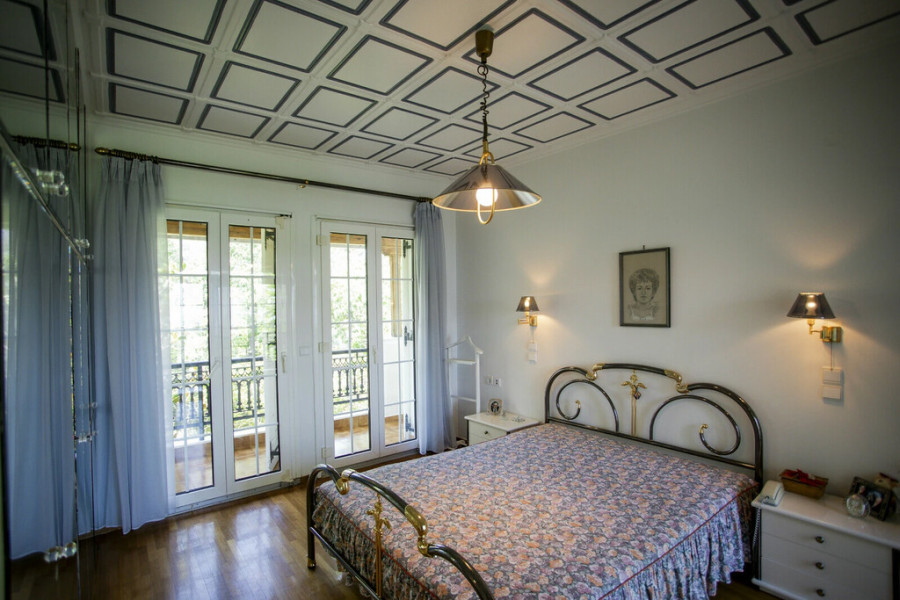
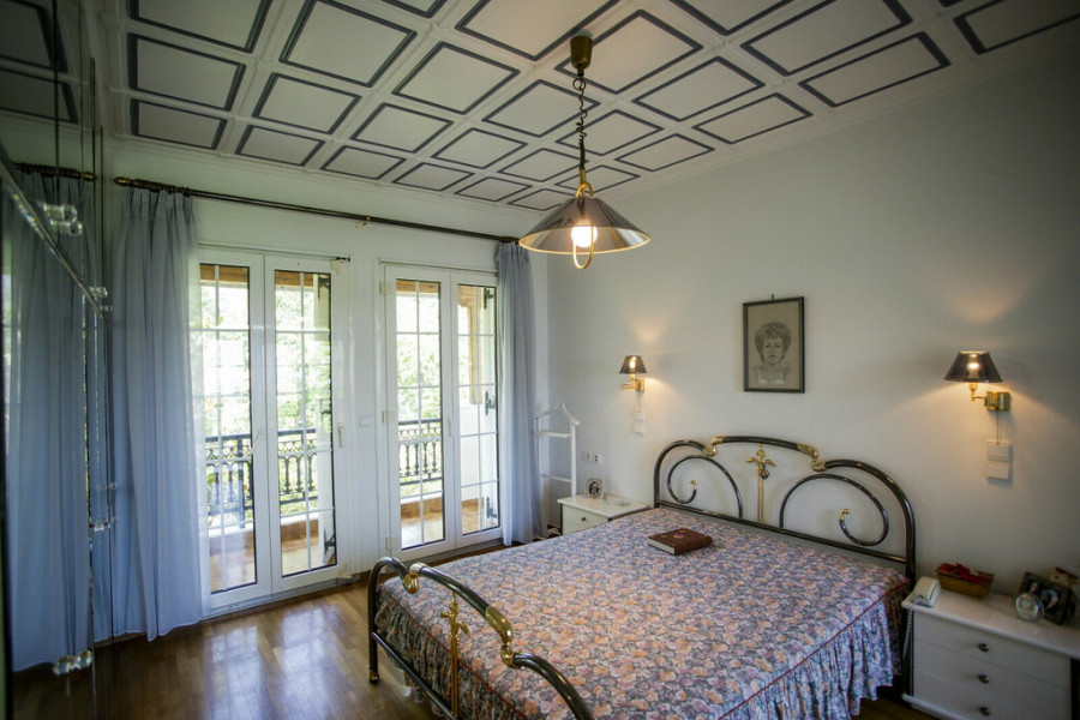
+ book (679, 540)
